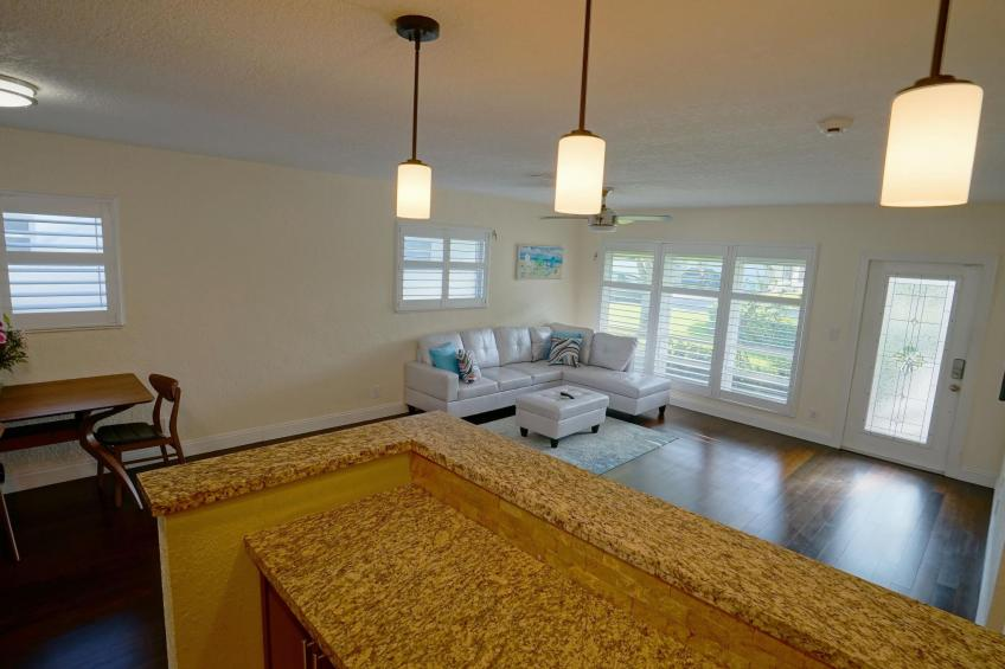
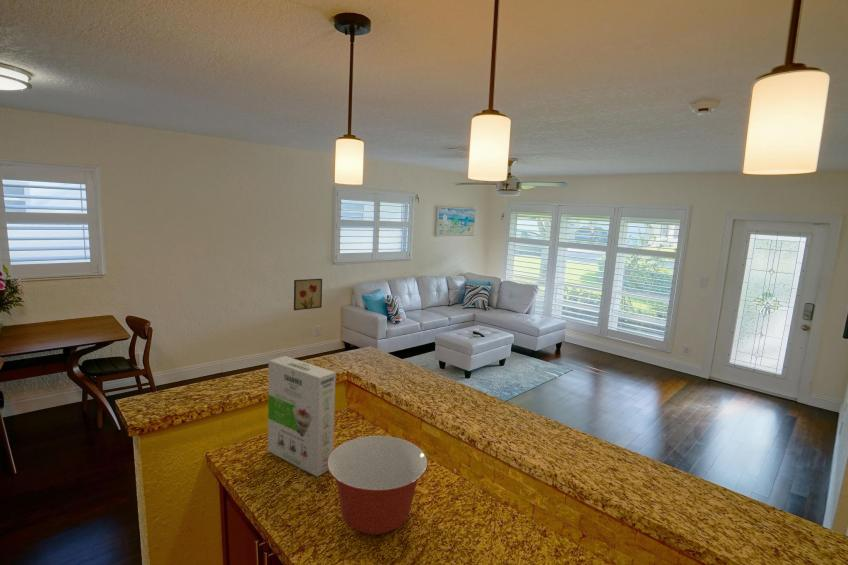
+ mixing bowl (376, 489)
+ cereal box (300, 413)
+ wall art (307, 294)
